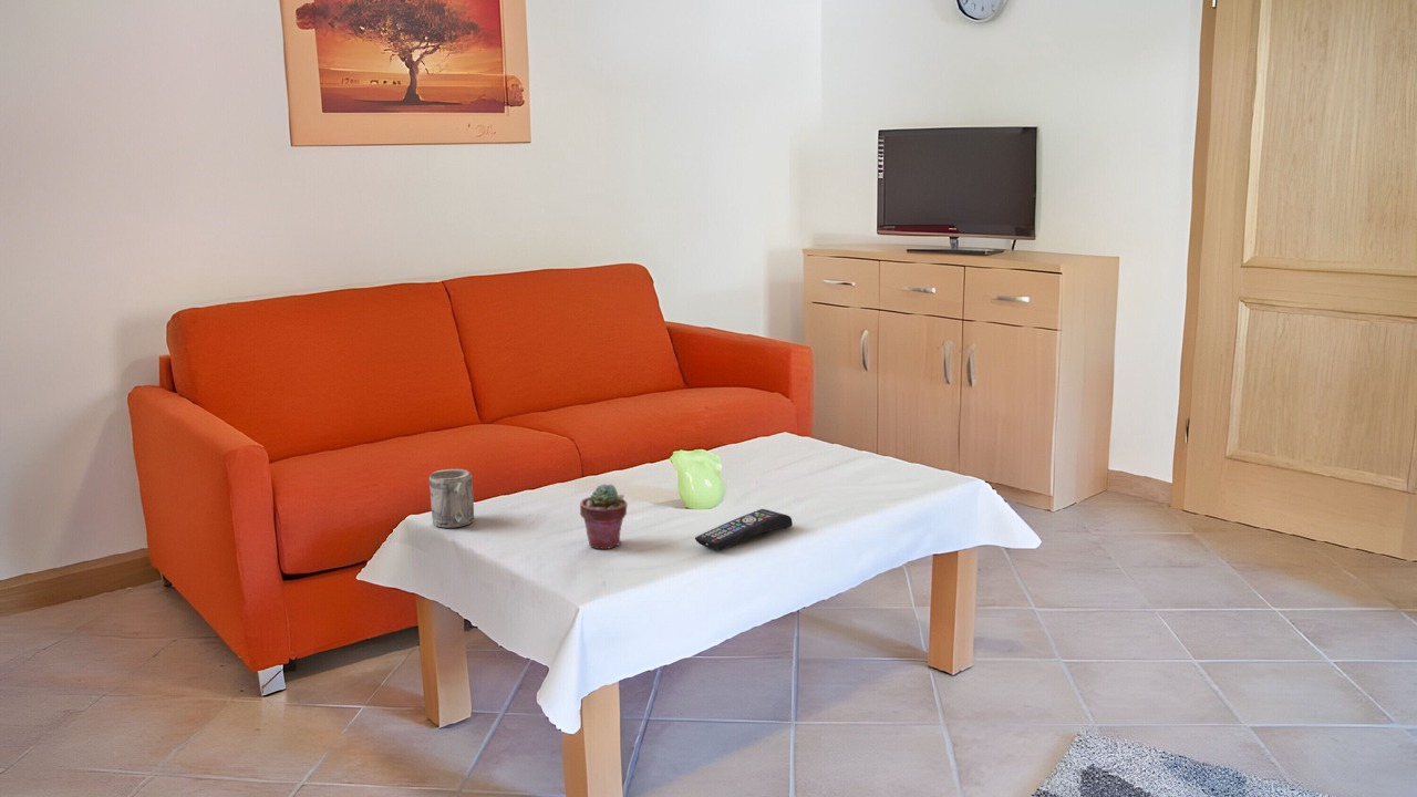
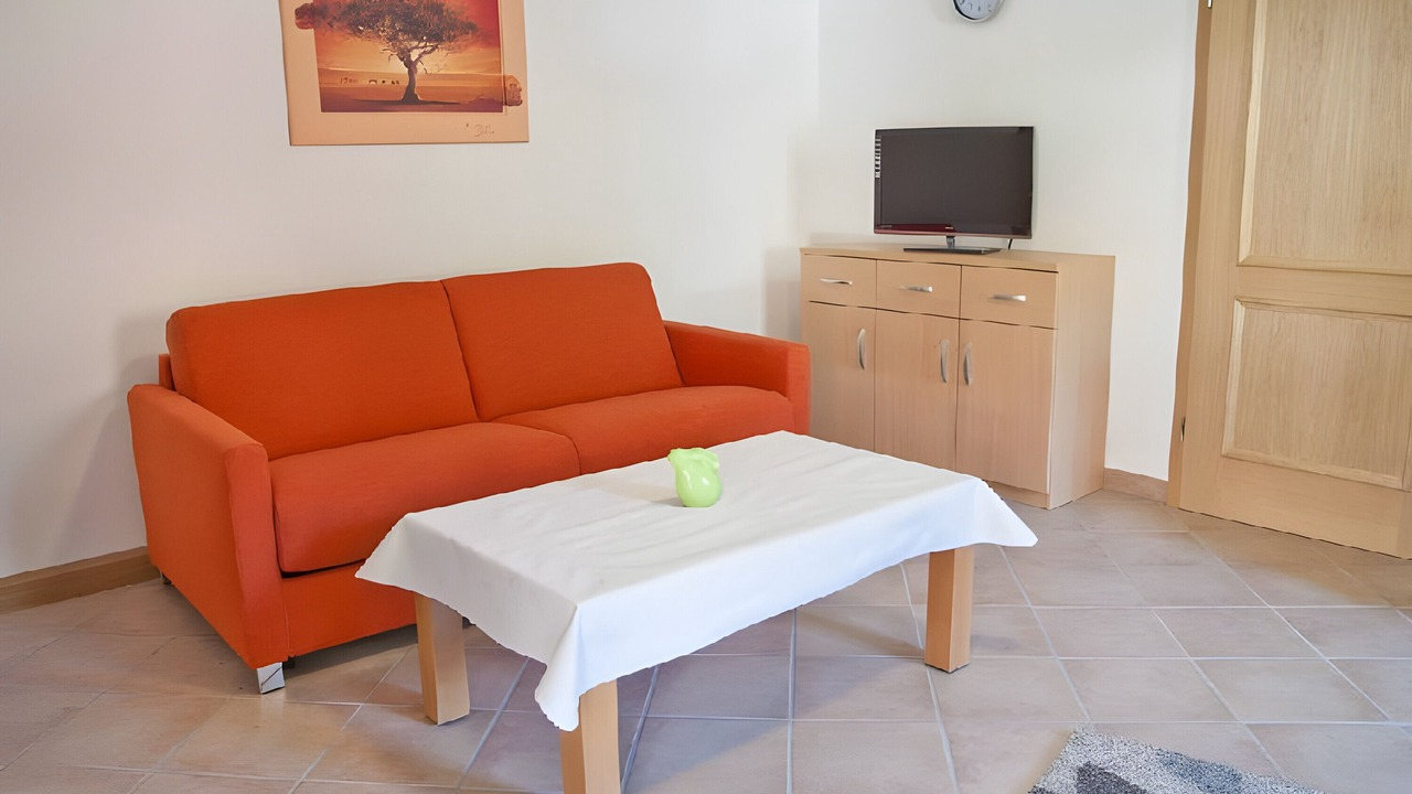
- potted succulent (603, 514)
- mug (453, 495)
- remote control (745, 528)
